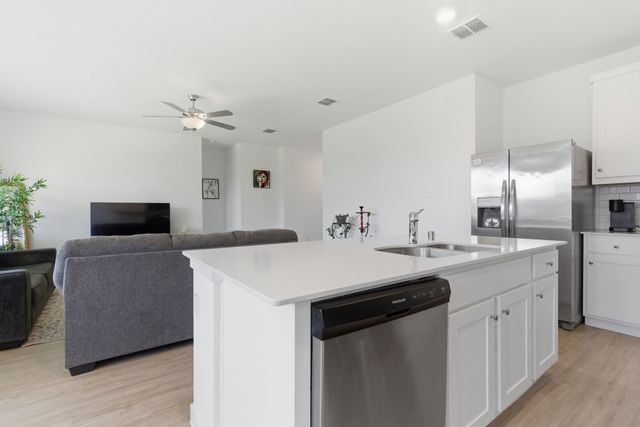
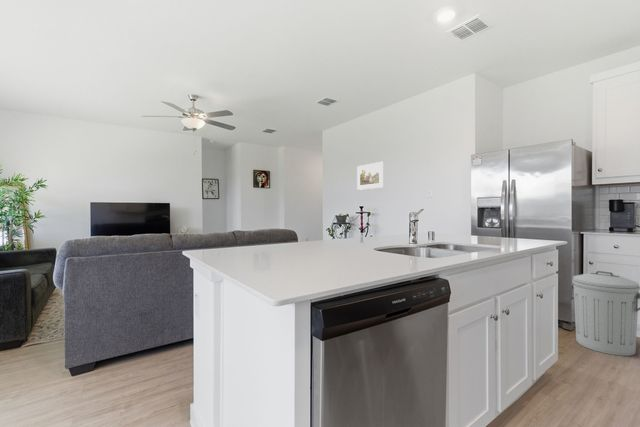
+ trash can (604, 308)
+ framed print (369, 176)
